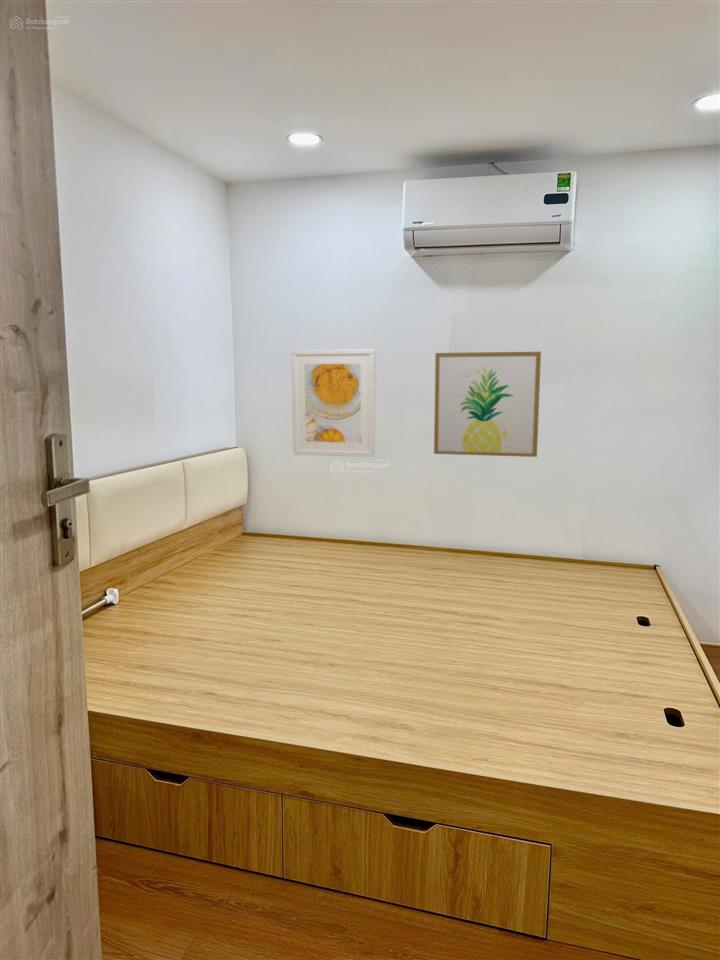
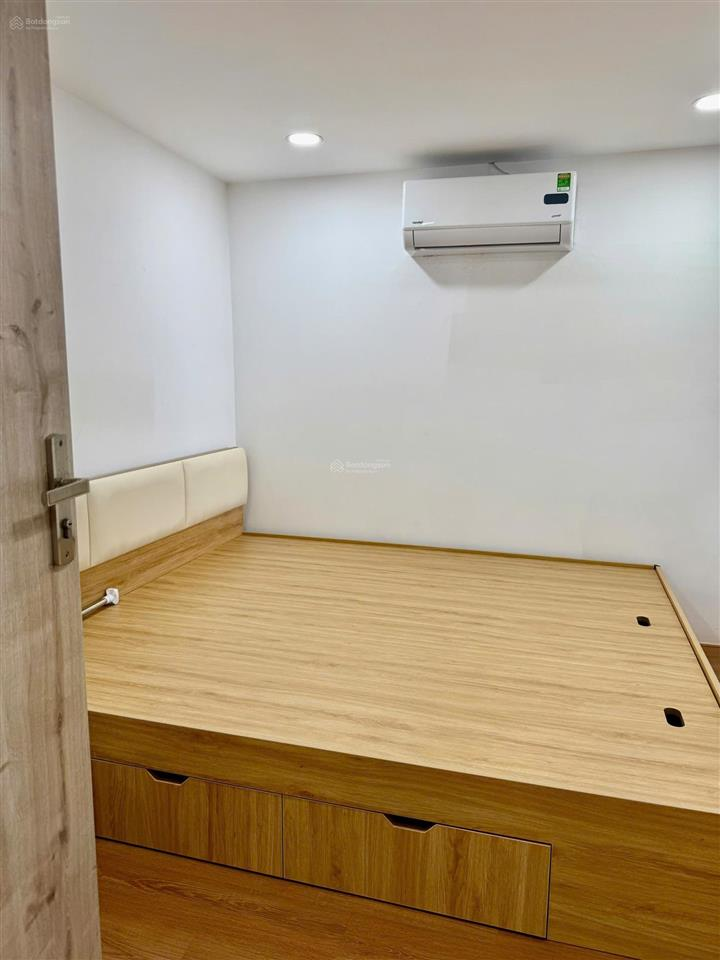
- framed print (333, 403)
- wall art (486, 404)
